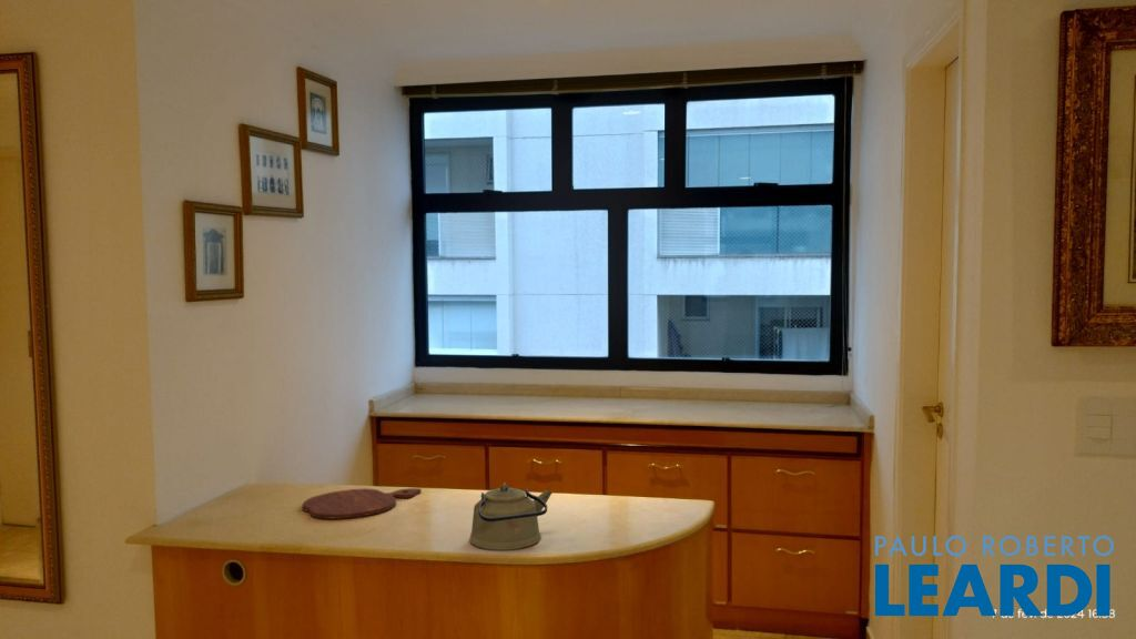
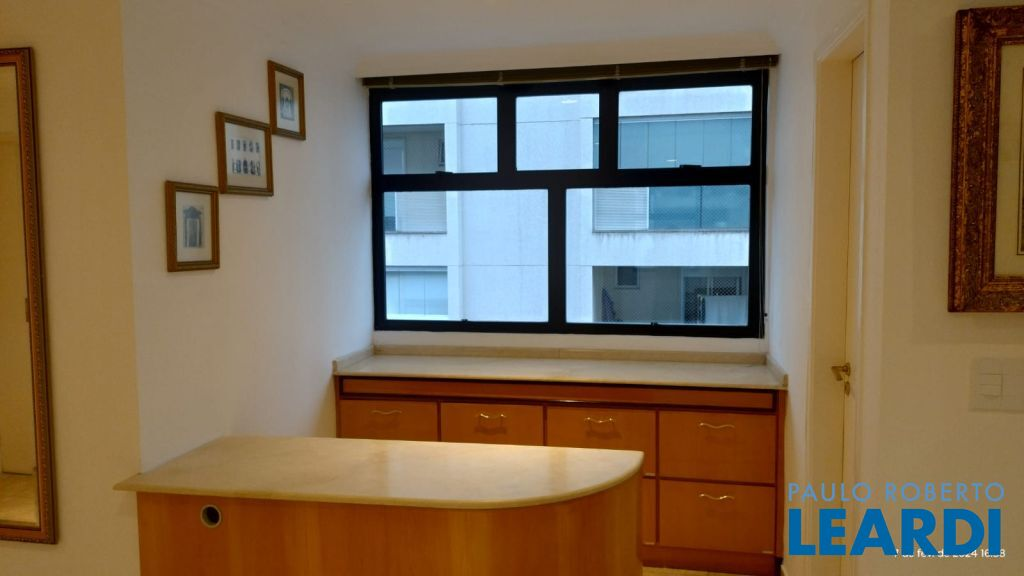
- kettle (513, 509)
- cutting board (366, 499)
